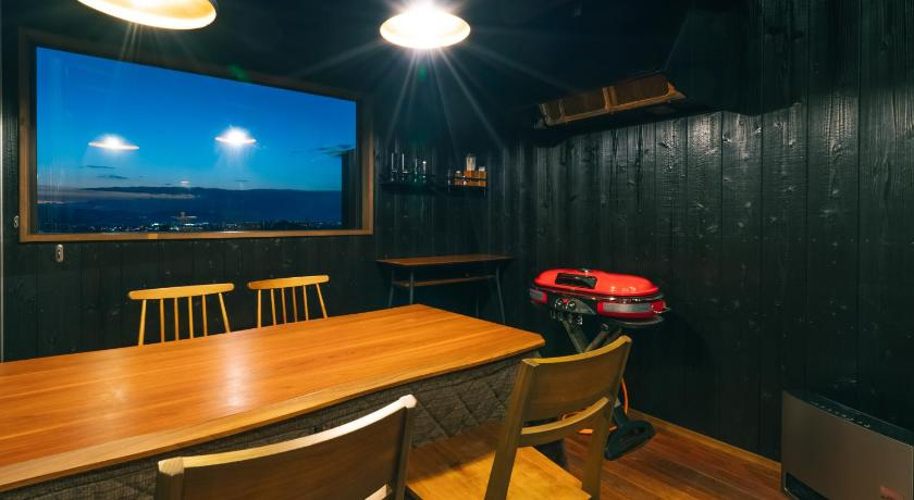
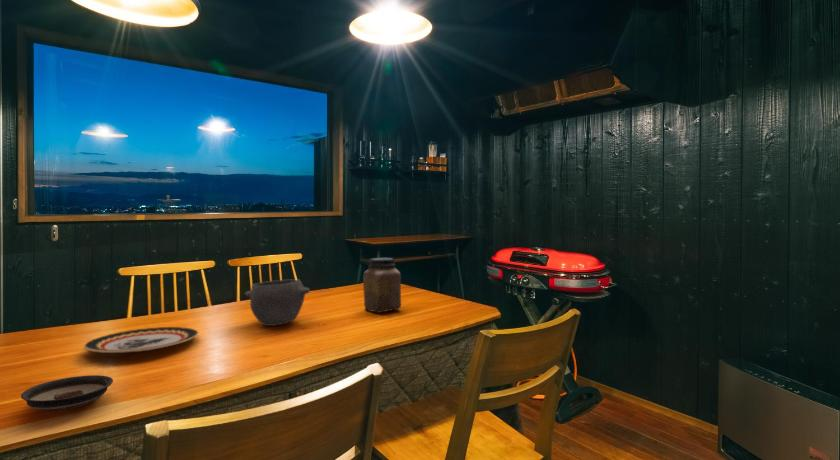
+ plate (144, 341)
+ saucer (69, 395)
+ jar (382, 284)
+ bowl (278, 301)
